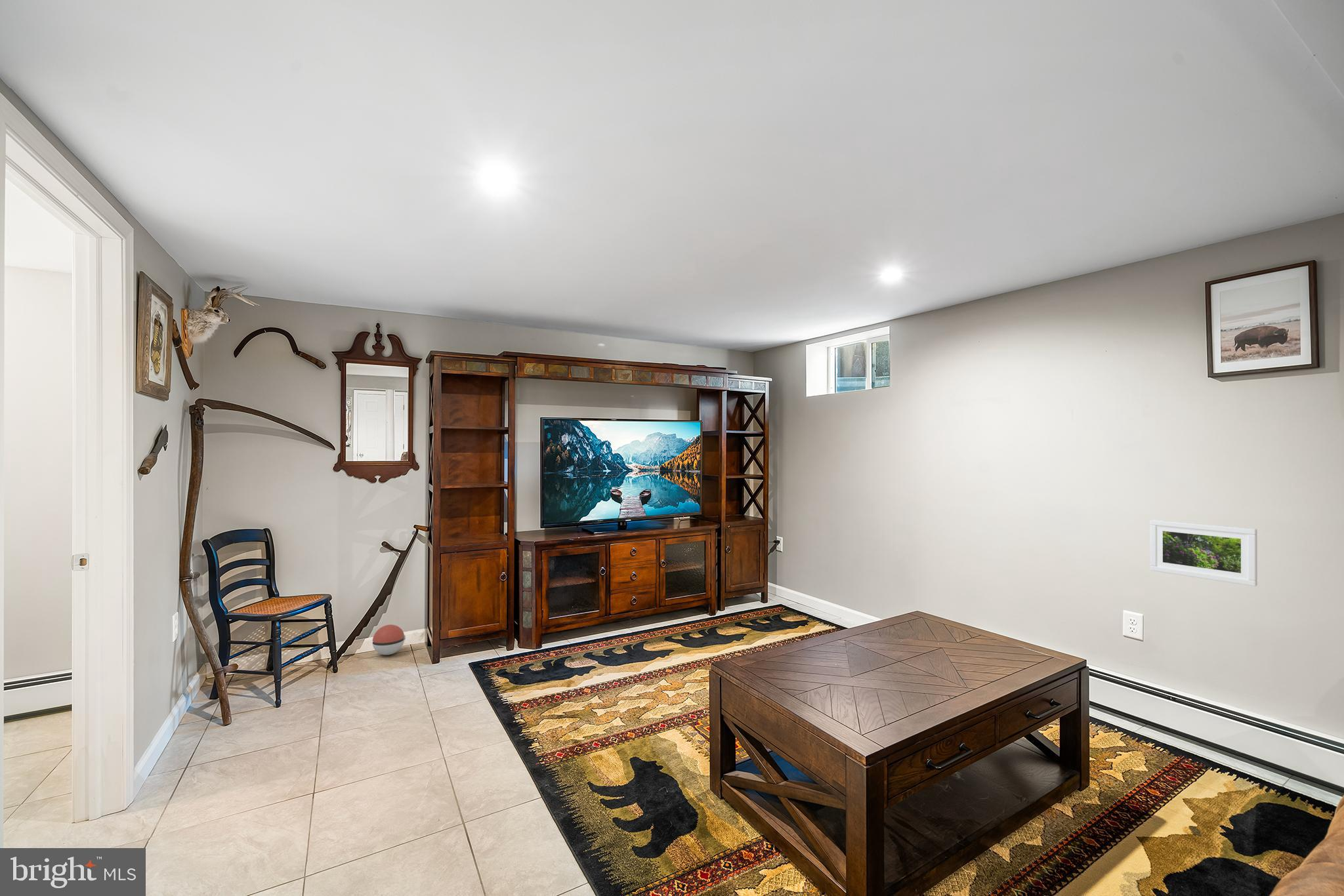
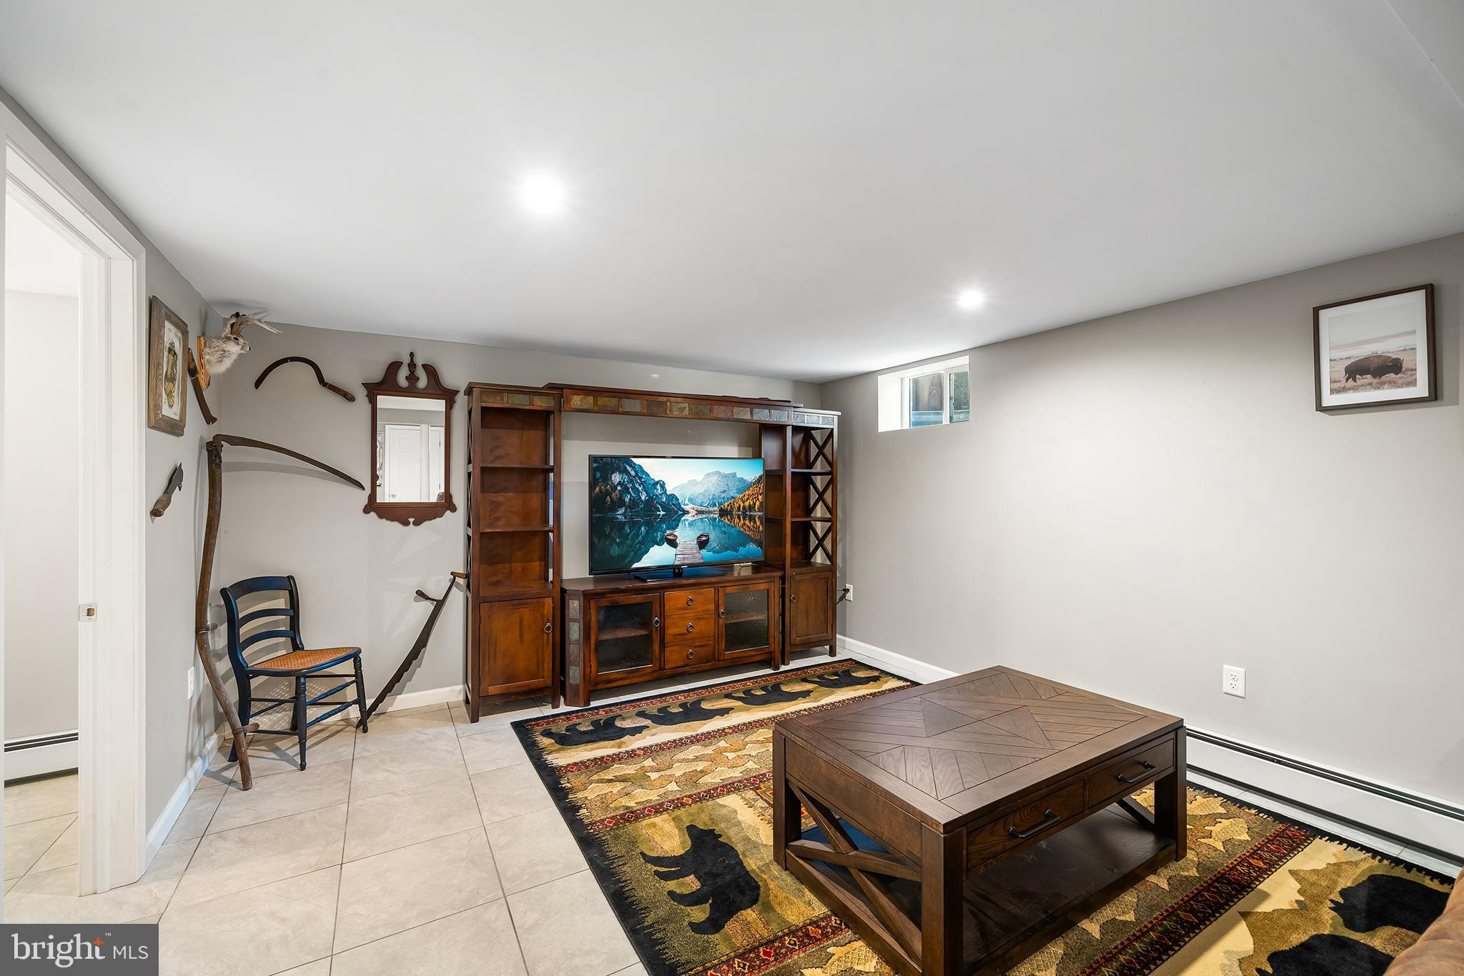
- ball (388, 640)
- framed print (1200, 551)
